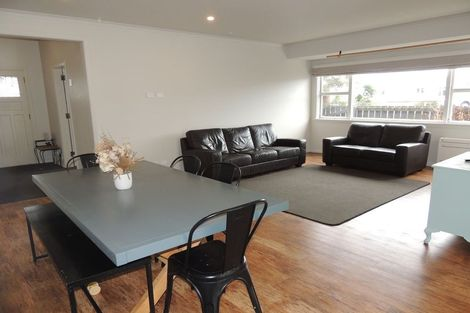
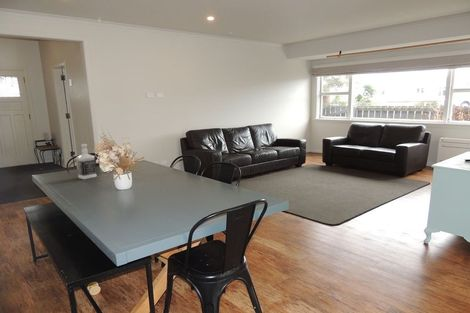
+ bottle (85, 160)
